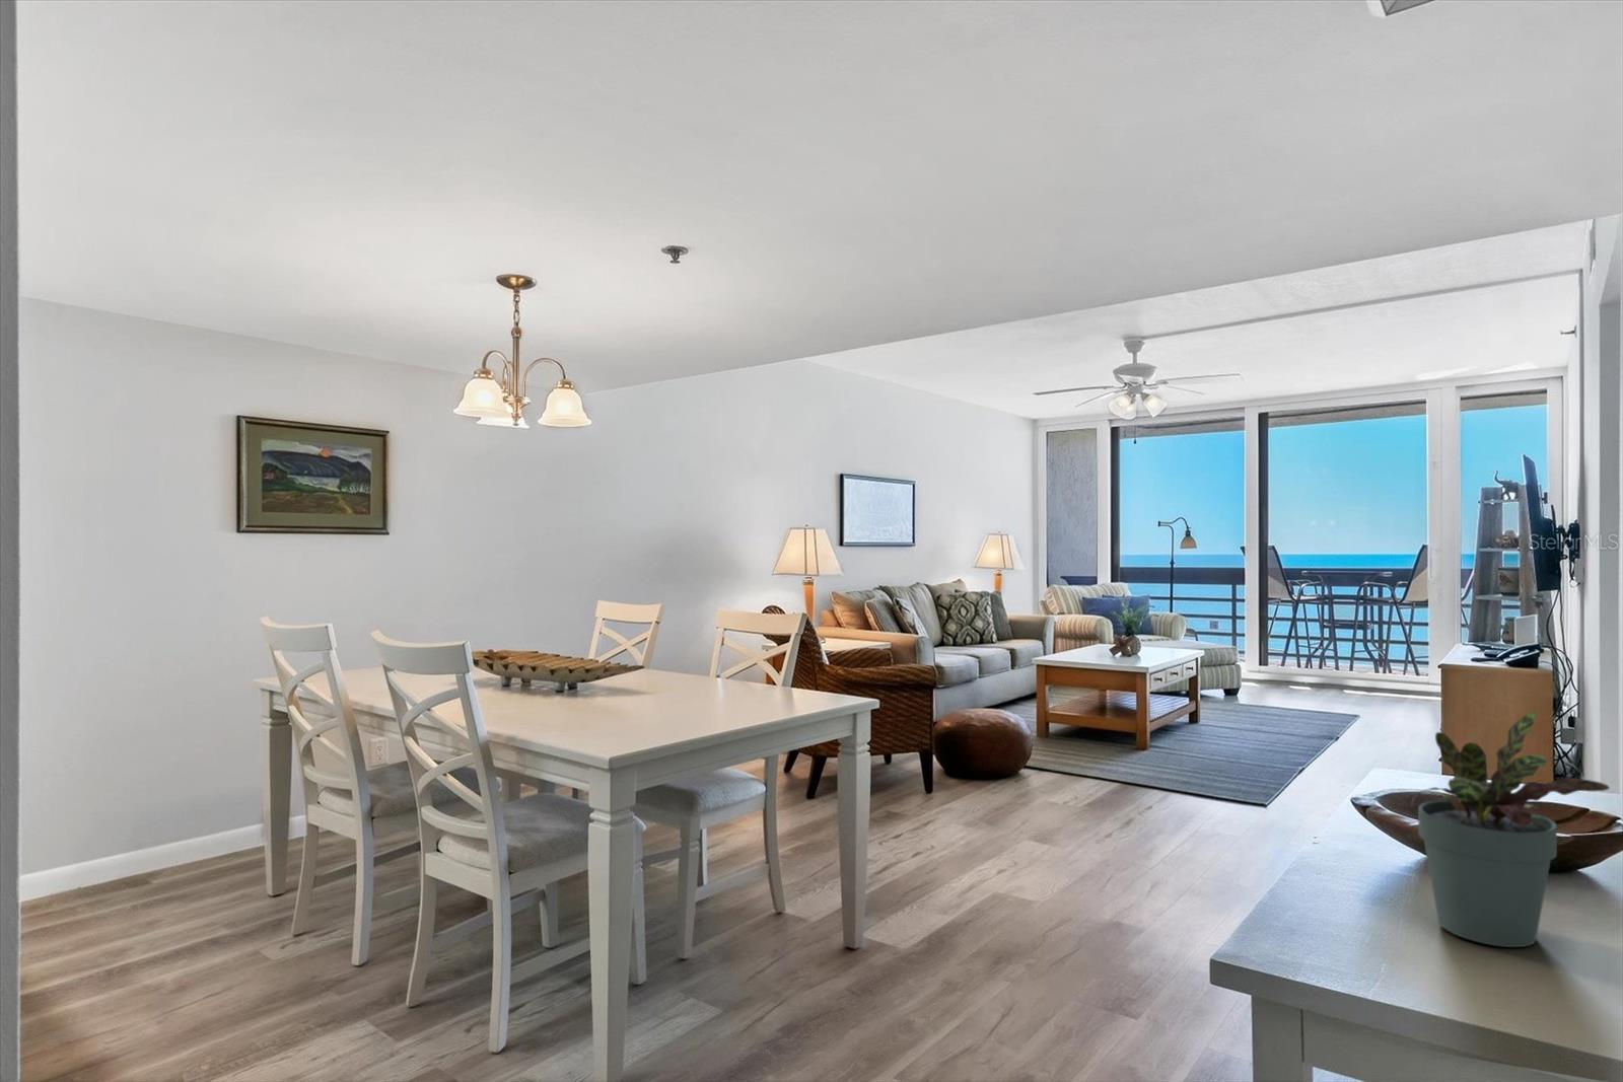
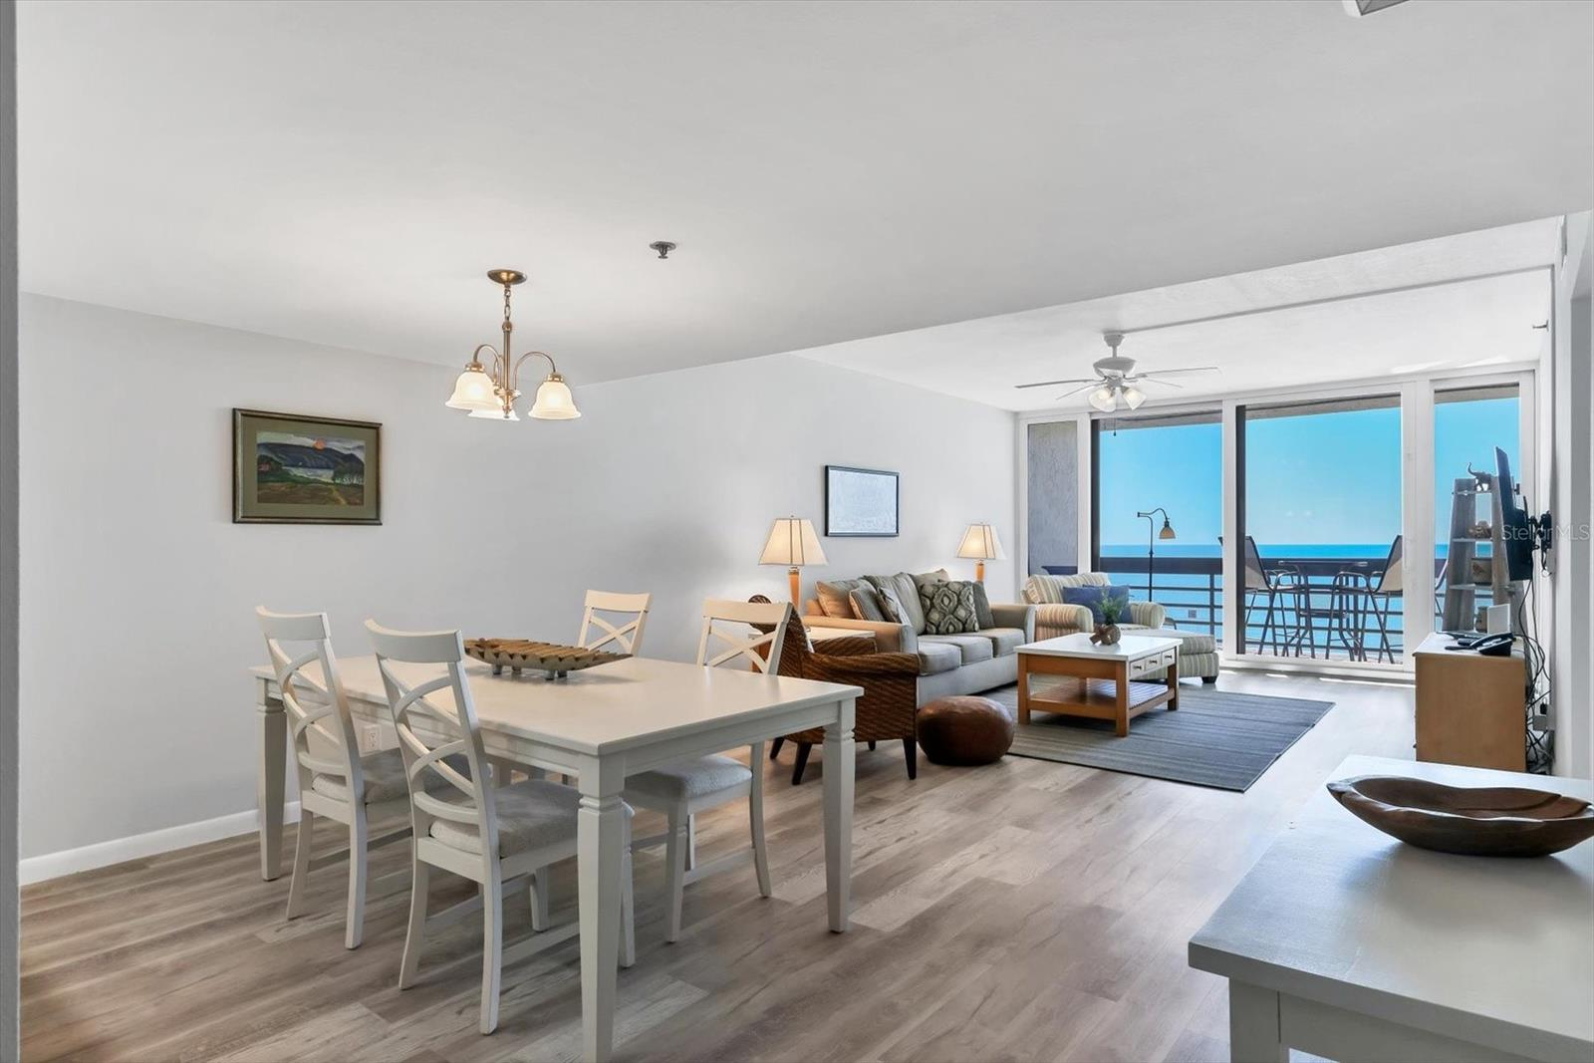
- potted plant (1508, 825)
